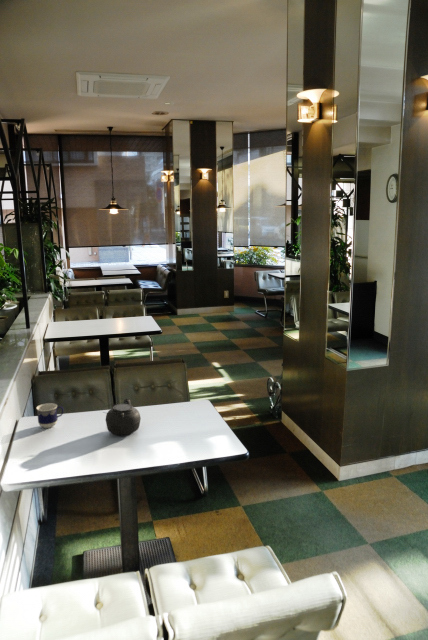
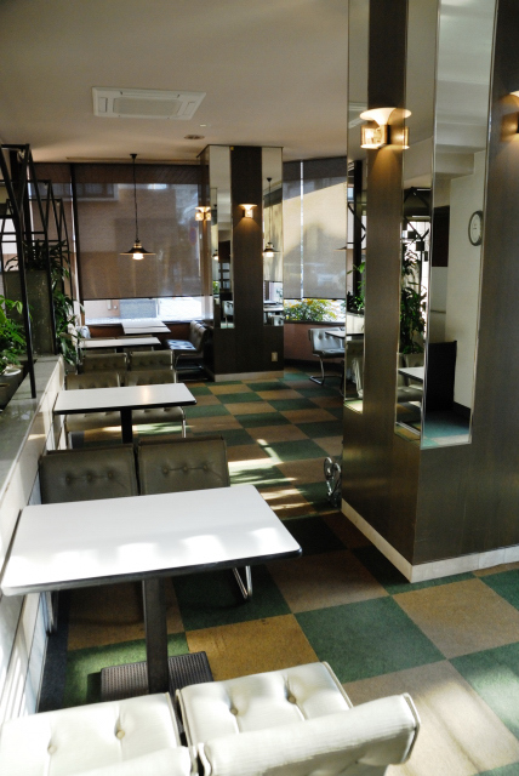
- cup (50, 415)
- teapot (123, 417)
